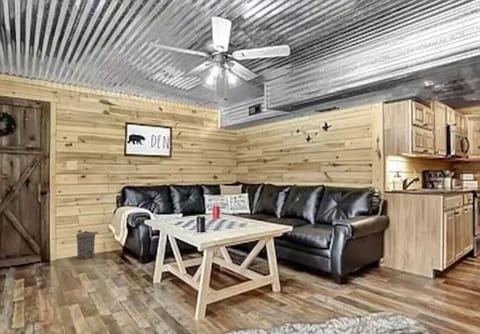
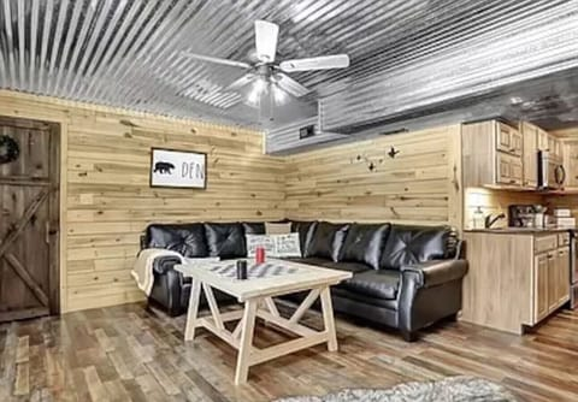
- trash can (85, 244)
